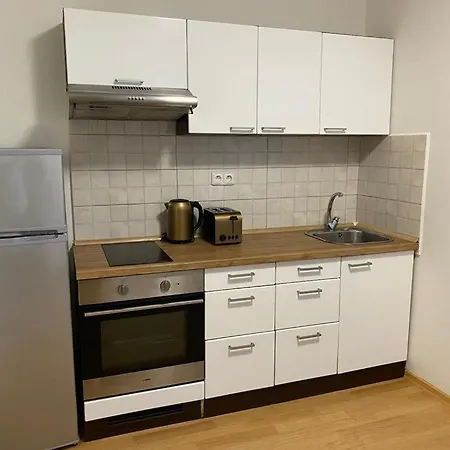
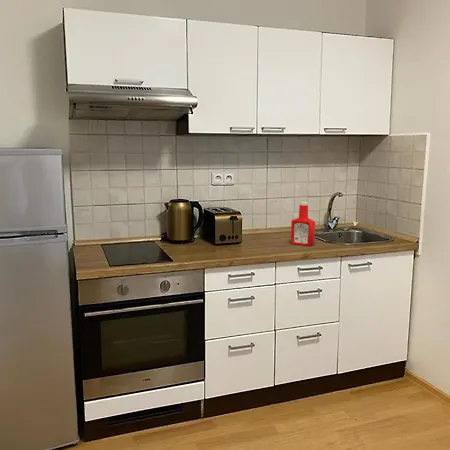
+ soap bottle (303, 223)
